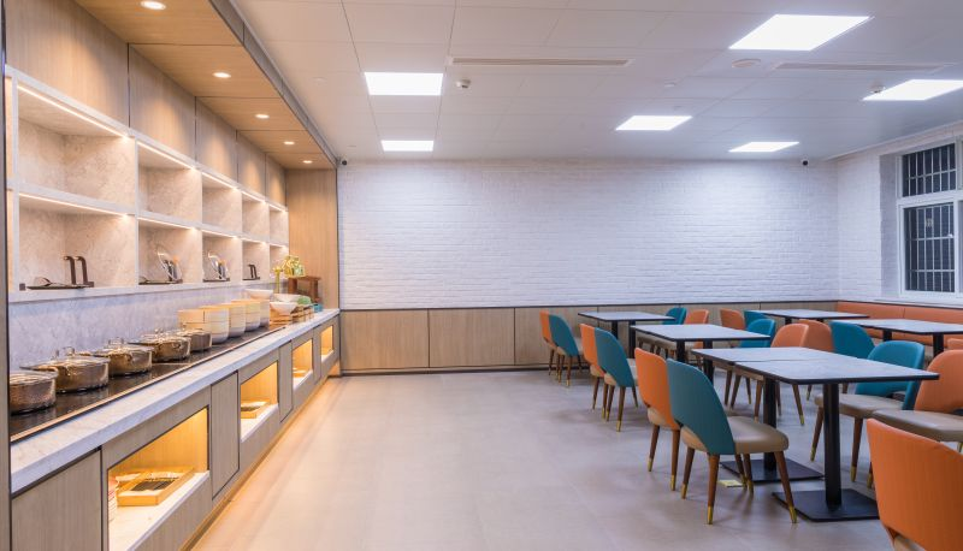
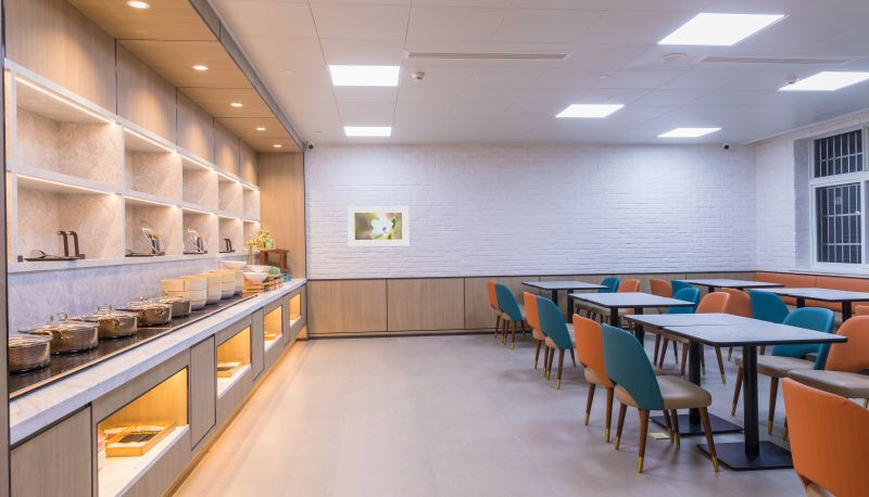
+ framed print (378, 226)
